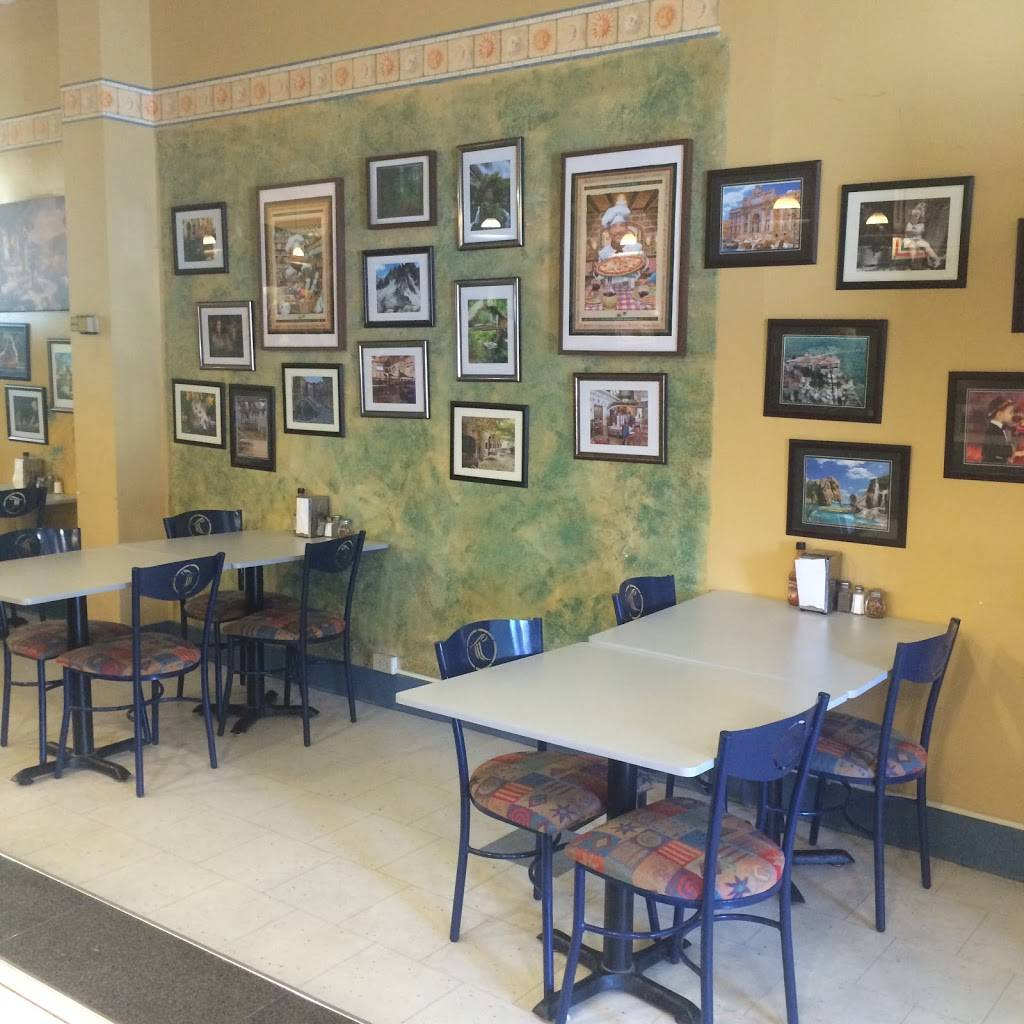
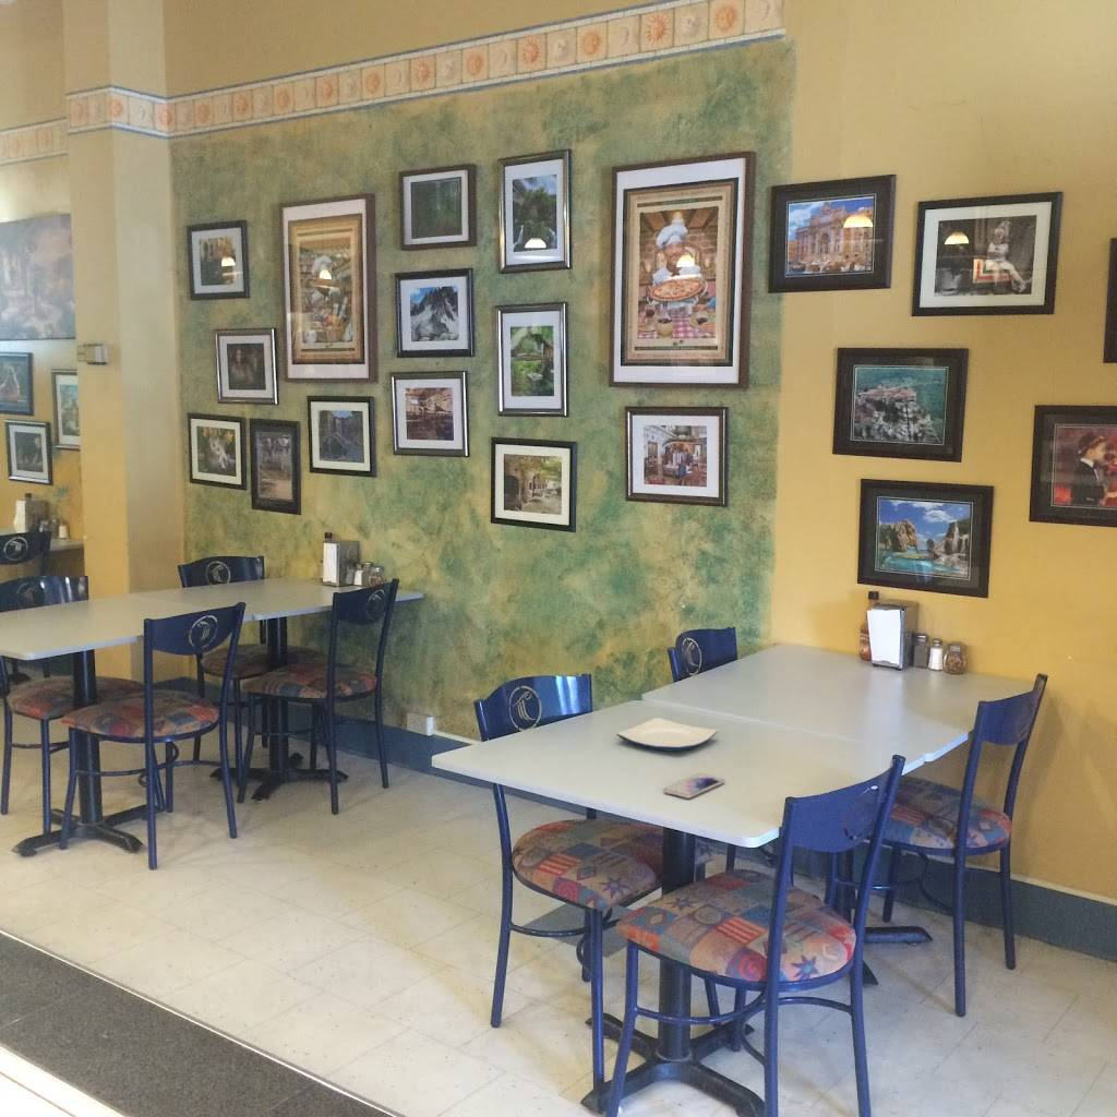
+ smartphone (694, 785)
+ plate (666, 736)
